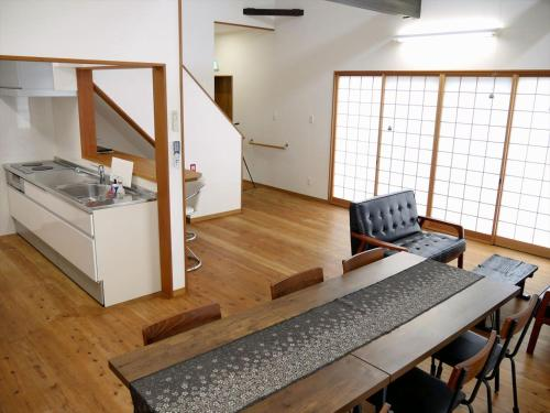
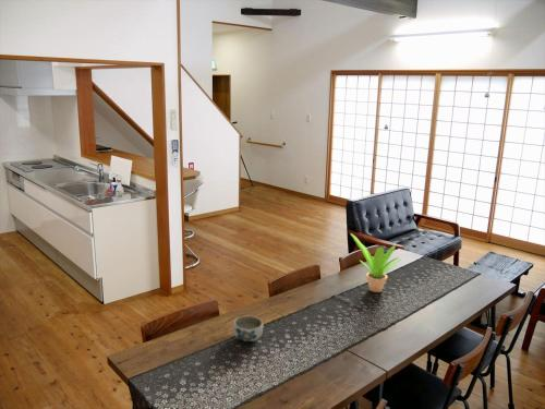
+ bowl (247, 329)
+ potted plant (377, 263)
